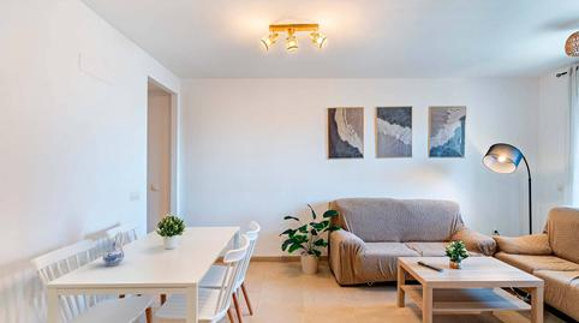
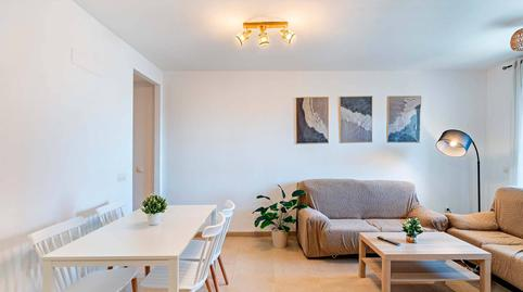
- ceramic pitcher (113, 247)
